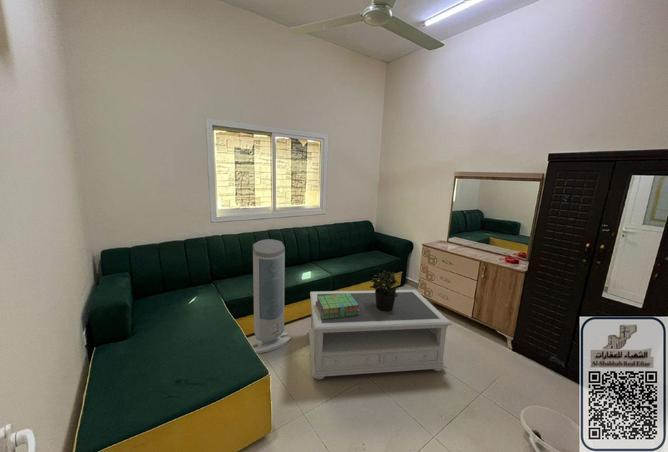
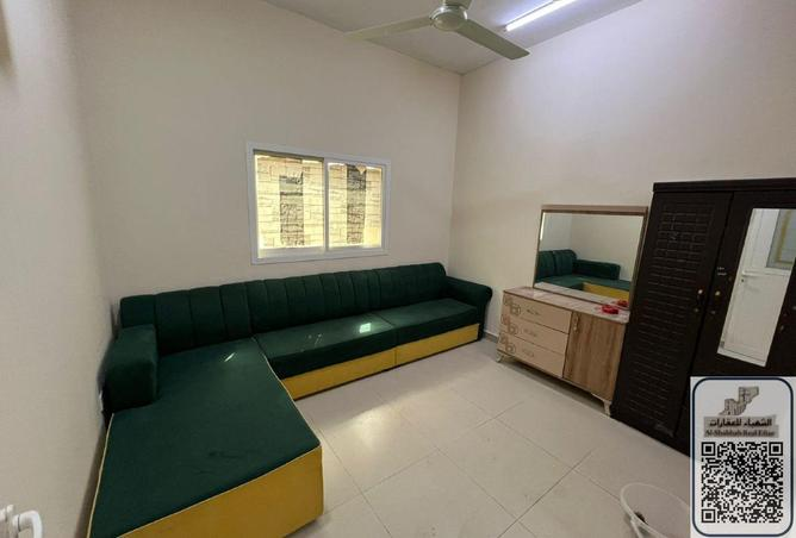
- air purifier (269, 293)
- potted plant (385, 289)
- coffee table (372, 328)
- stack of books (337, 304)
